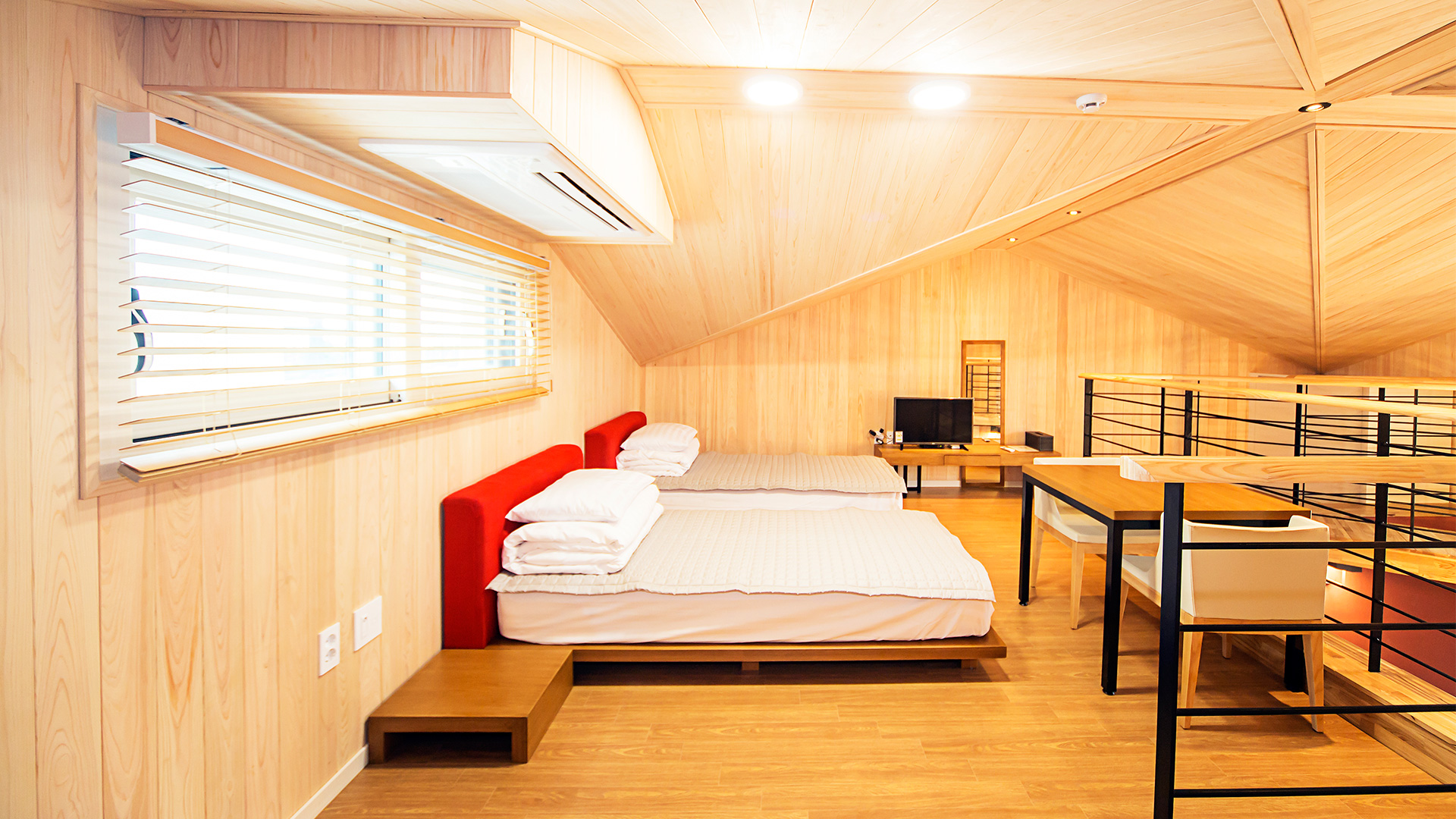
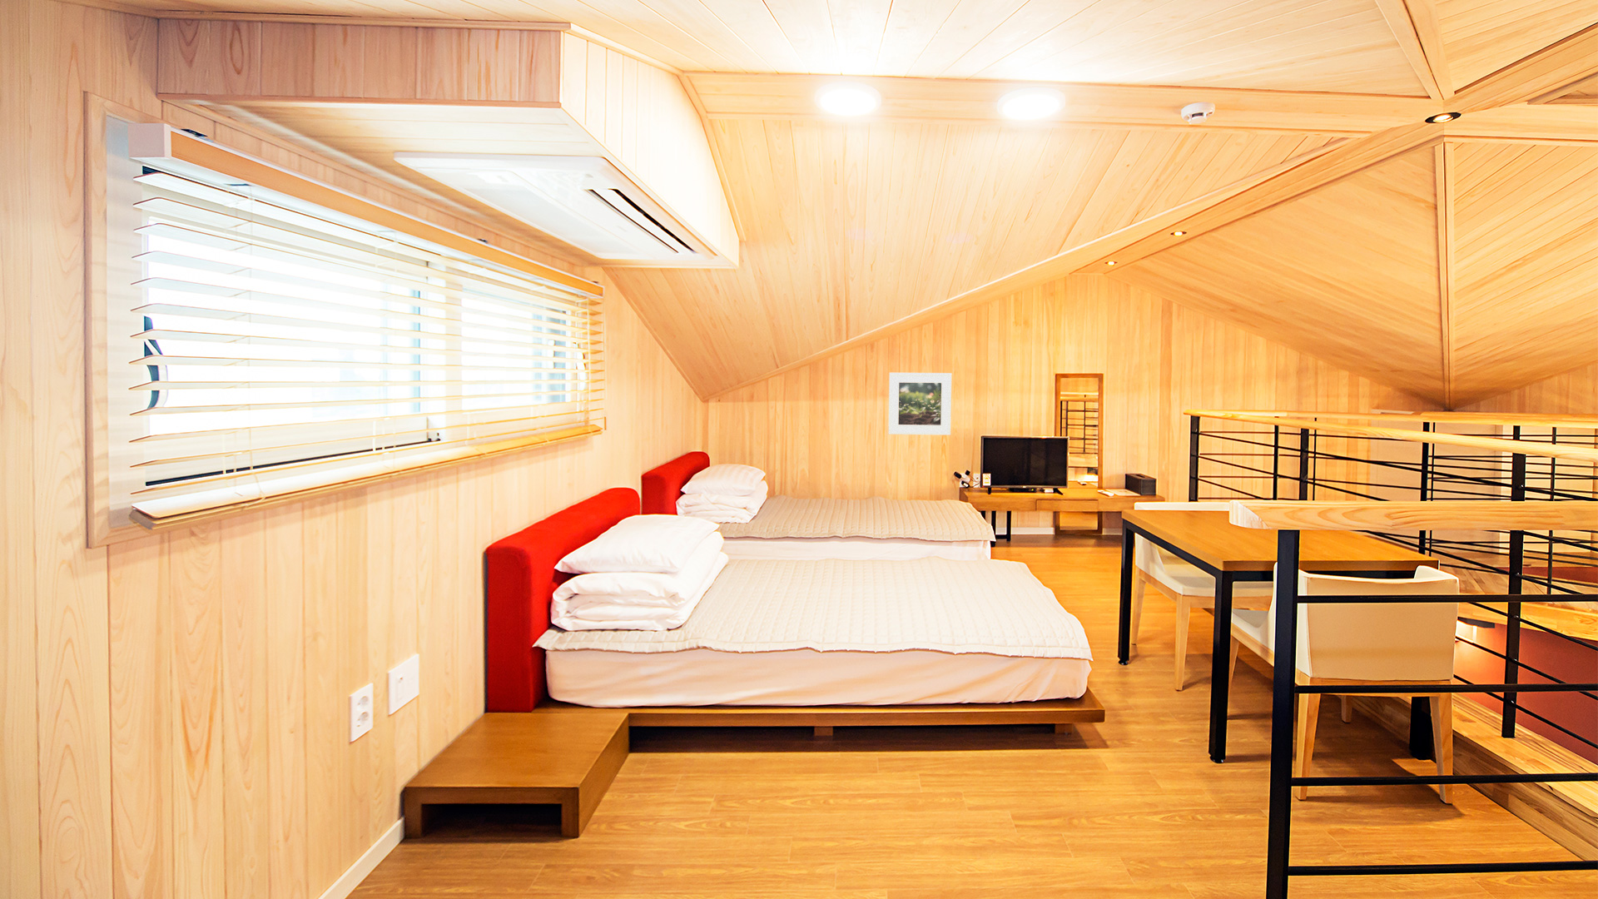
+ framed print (920, 404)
